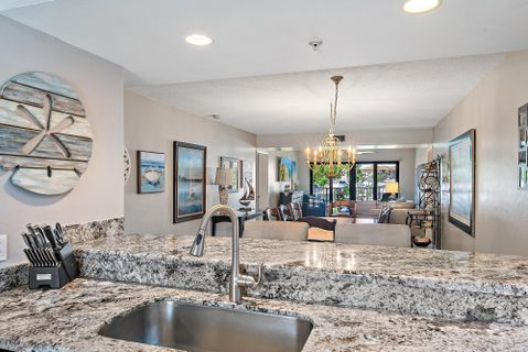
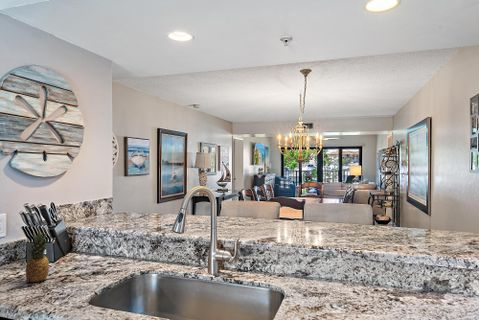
+ fruit (38, 255)
